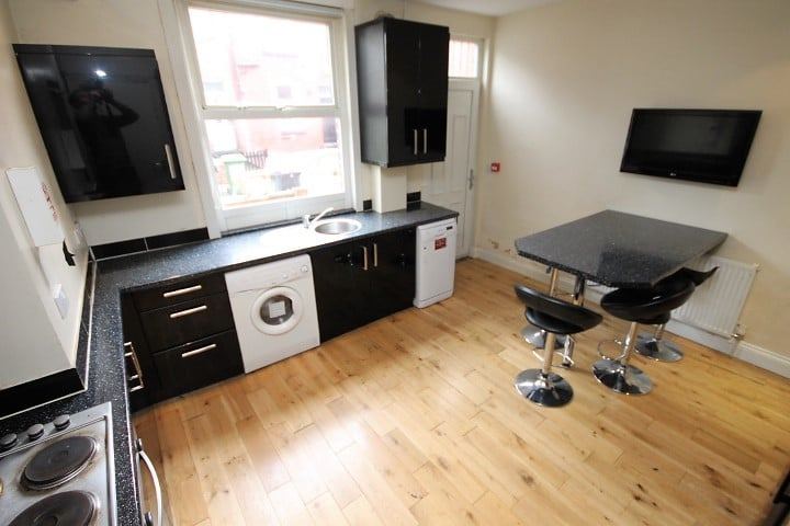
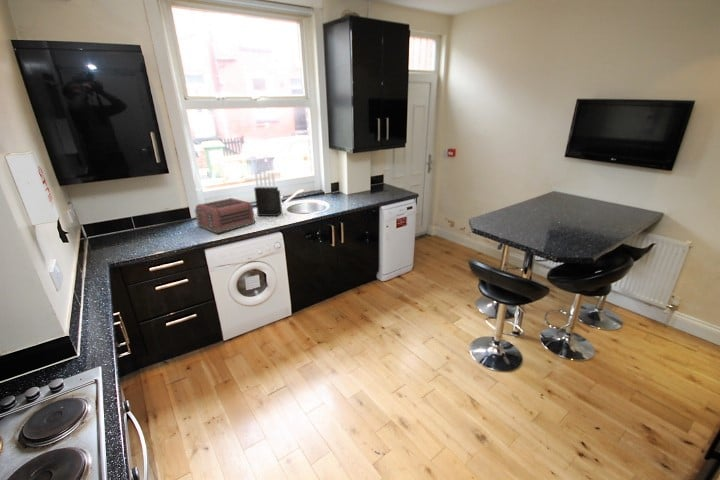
+ toaster (222, 214)
+ knife block (268, 193)
